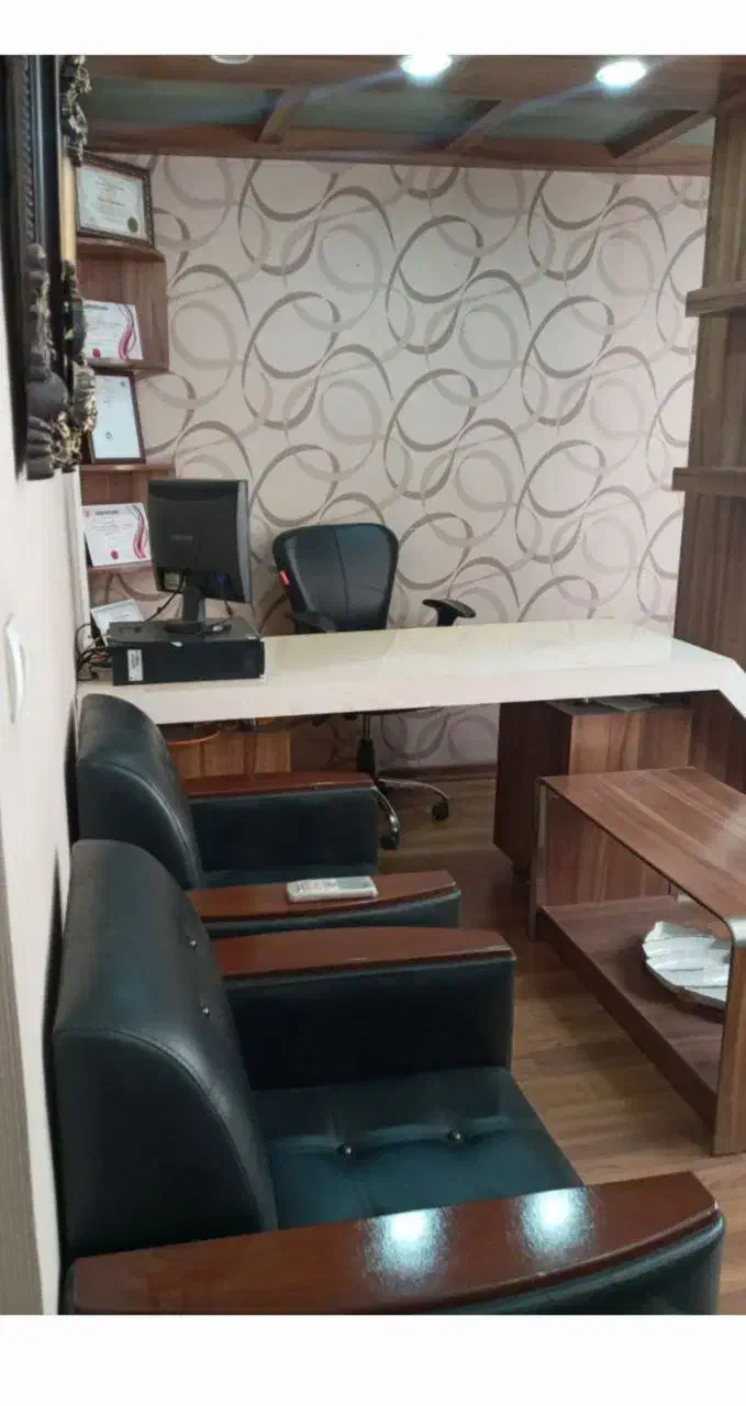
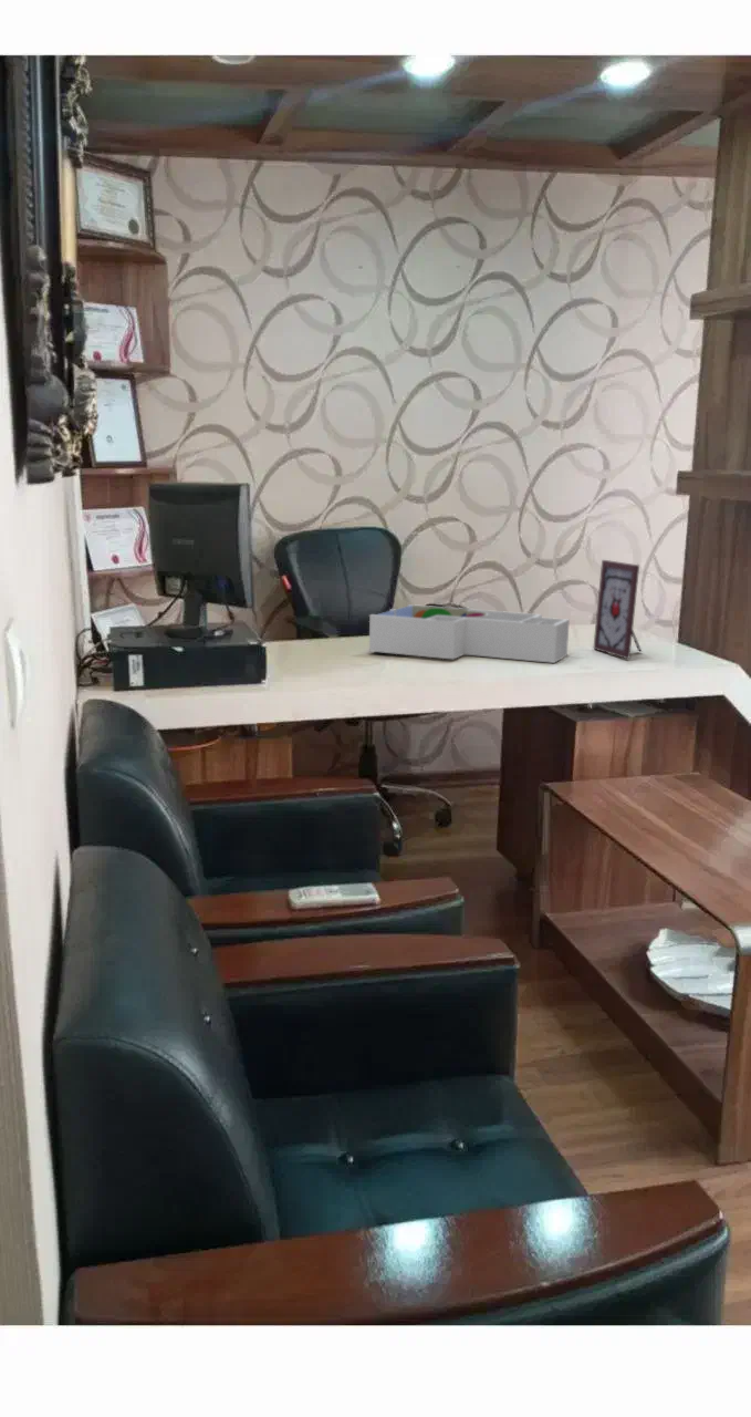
+ picture frame (627, 608)
+ desk organizer (472, 633)
